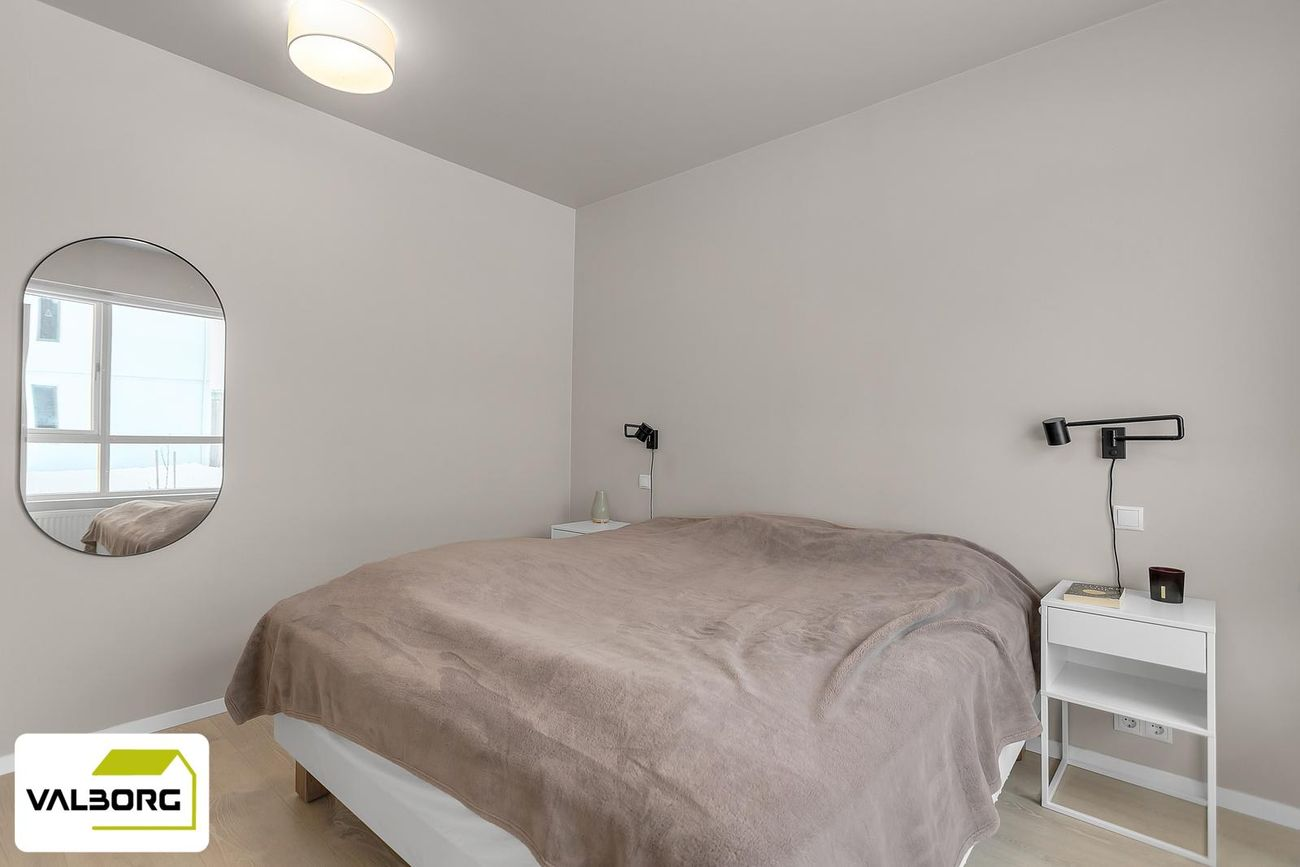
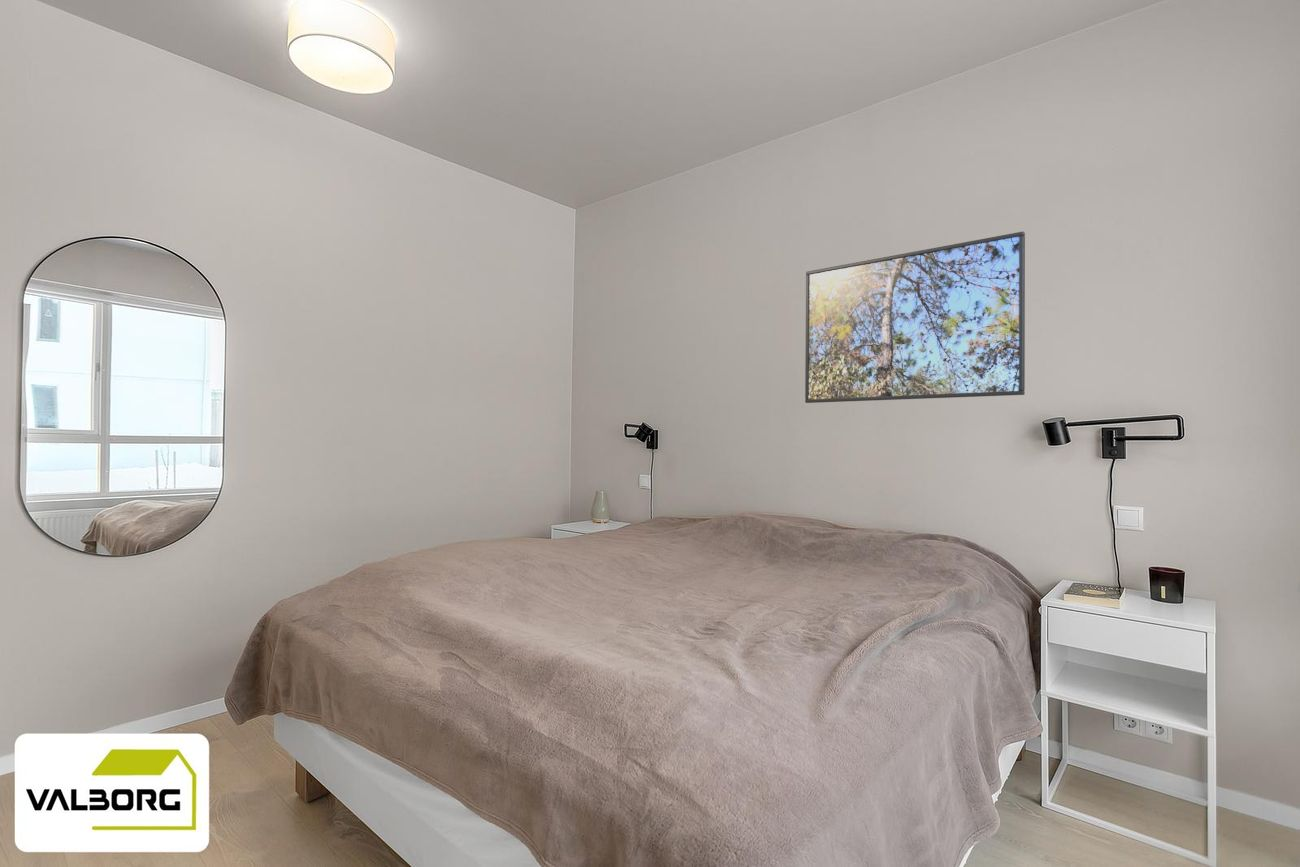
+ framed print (903, 326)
